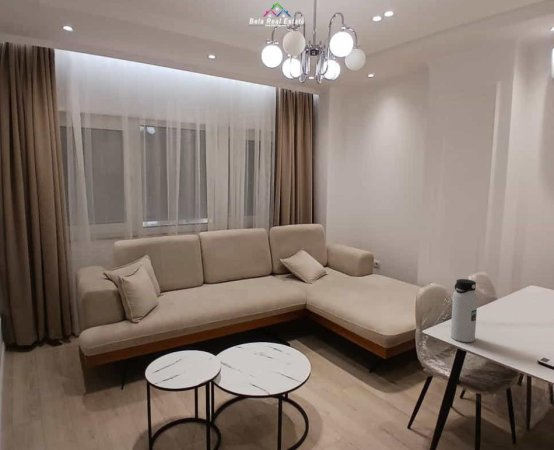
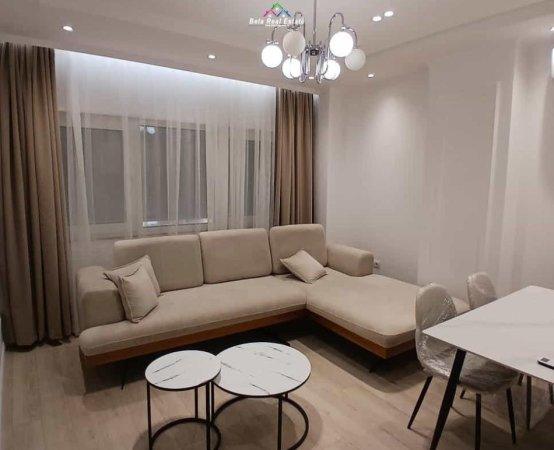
- water bottle (464, 309)
